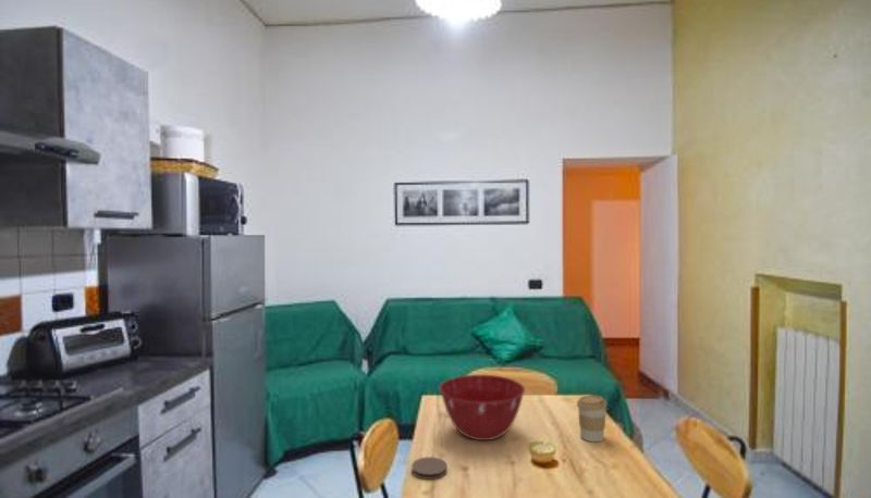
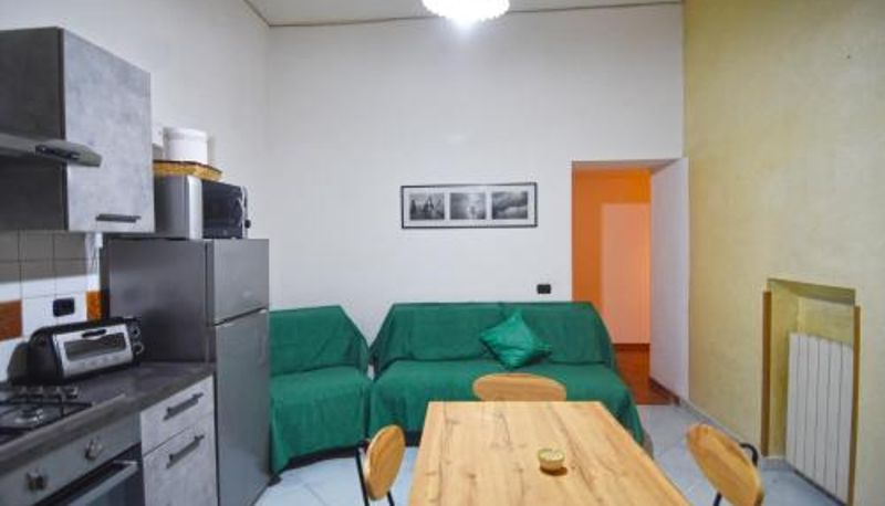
- coaster (429, 468)
- coffee cup (591, 416)
- mixing bowl (481, 409)
